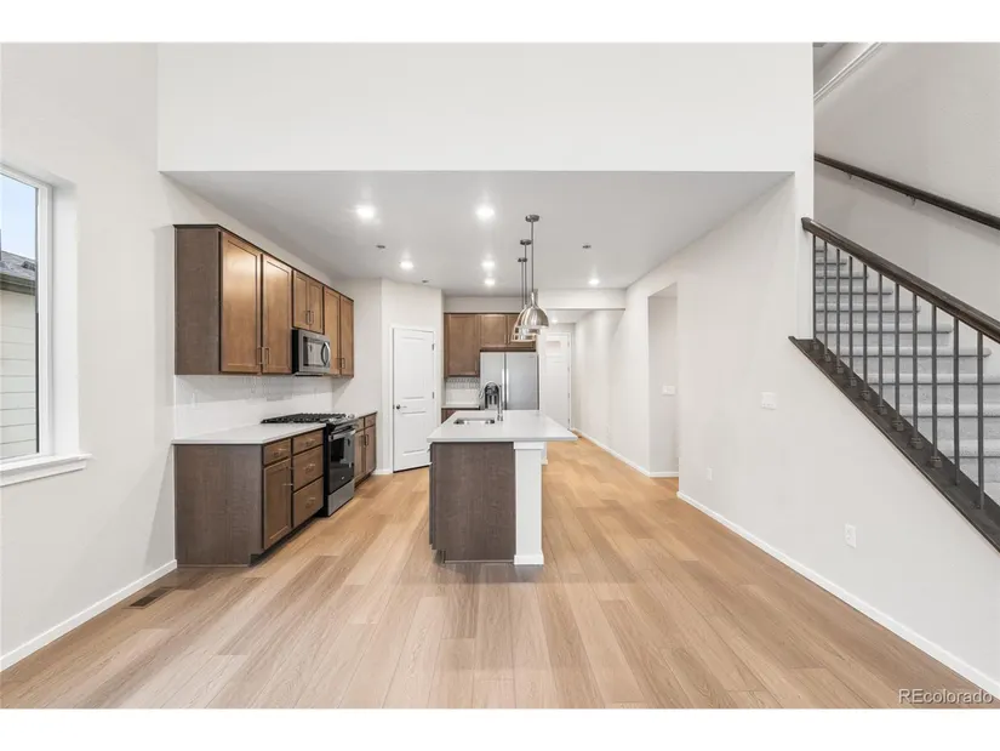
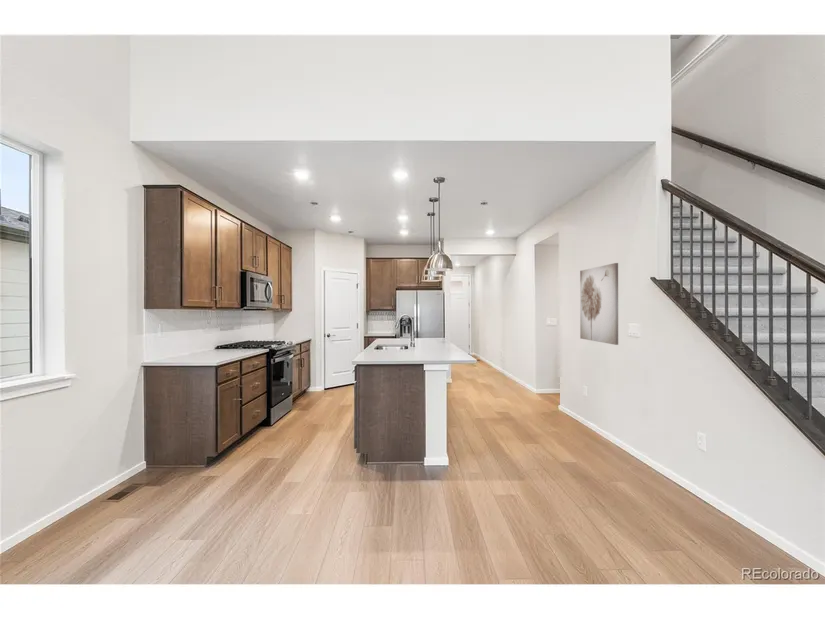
+ wall art (597, 304)
